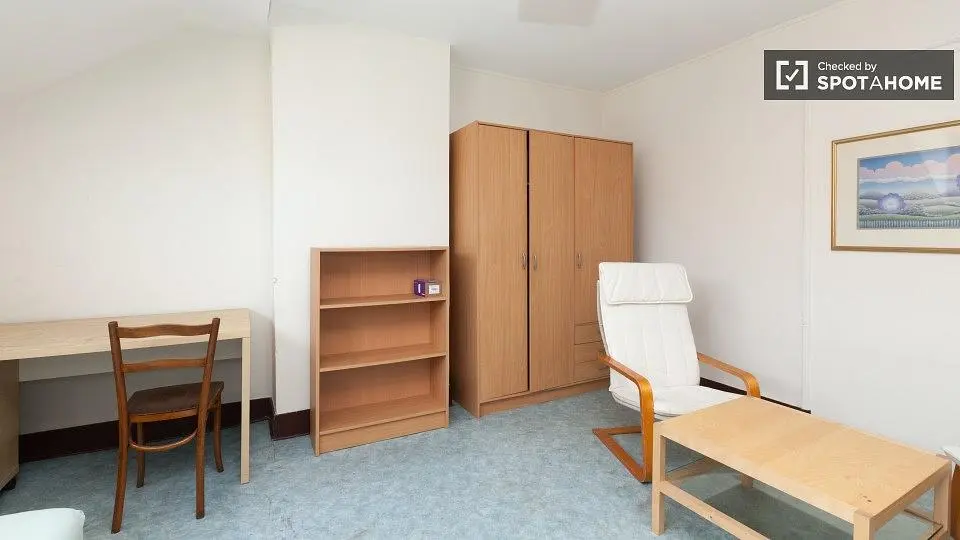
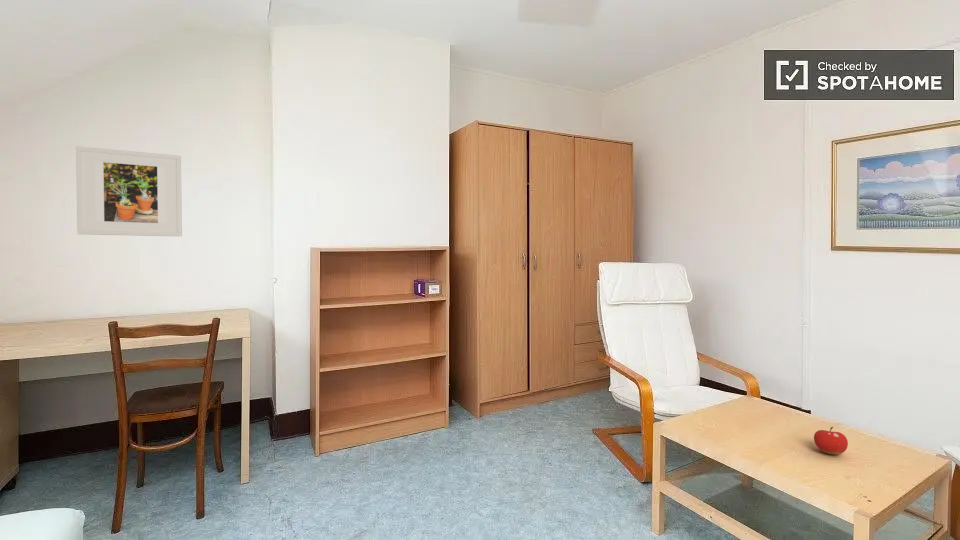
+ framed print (131, 193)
+ fruit (830, 440)
